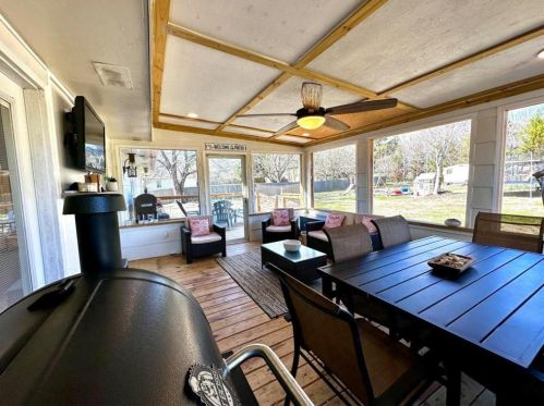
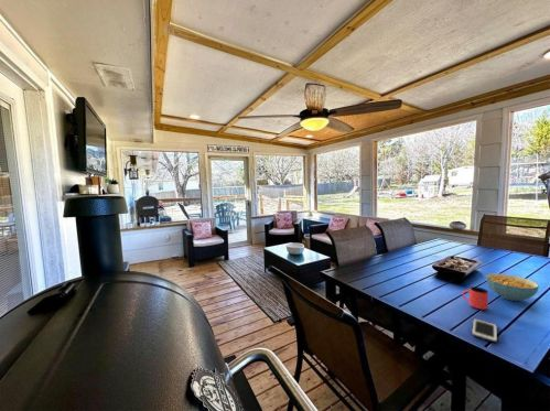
+ cup (474, 296)
+ cereal bowl (509, 289)
+ cell phone (484, 329)
